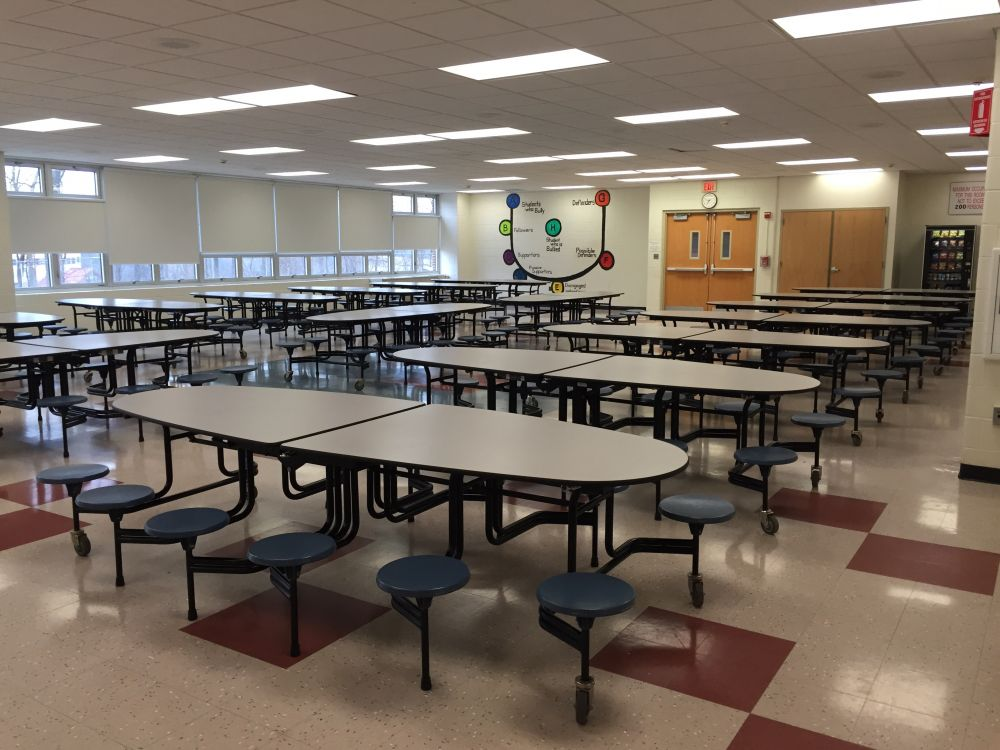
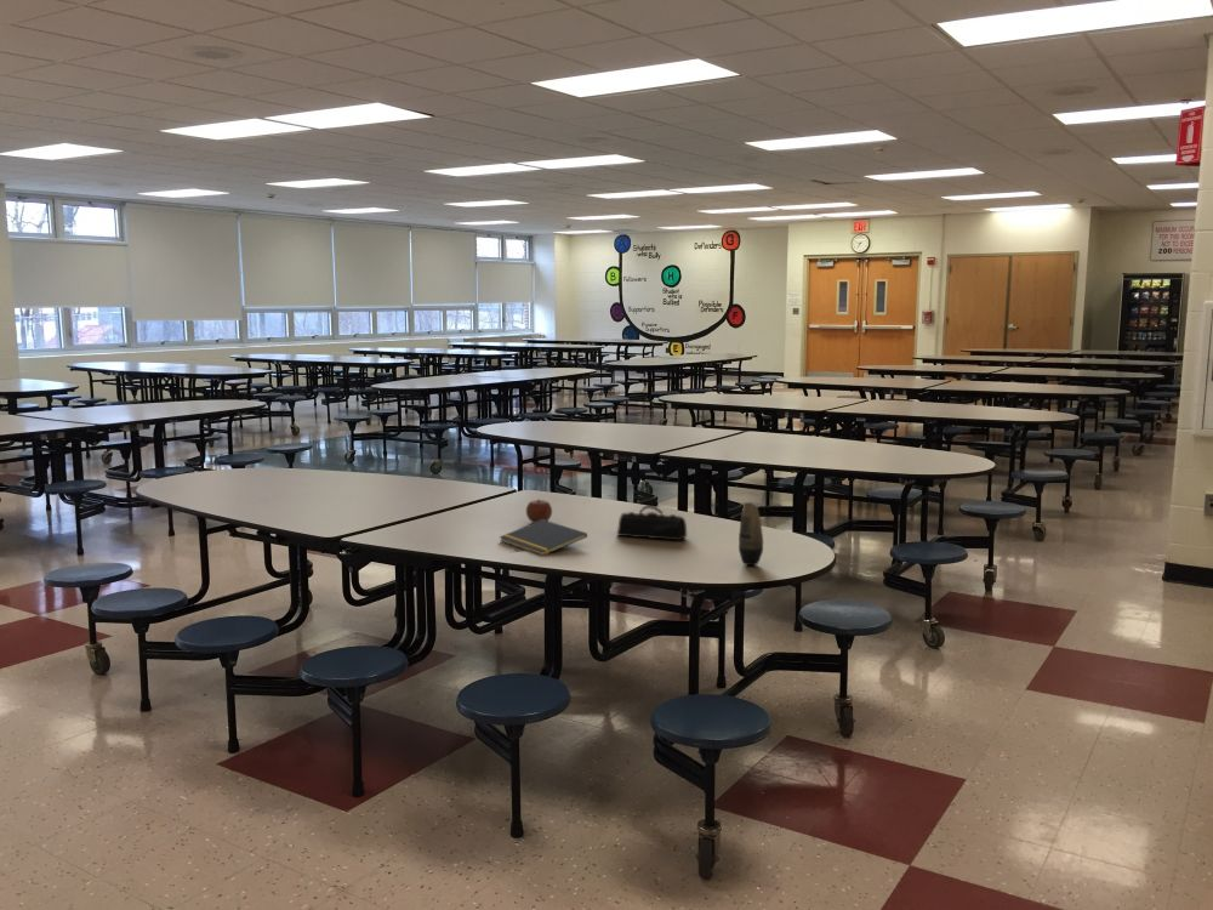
+ apple (539, 510)
+ notepad (542, 536)
+ pencil case (651, 521)
+ cosmetic container (751, 533)
